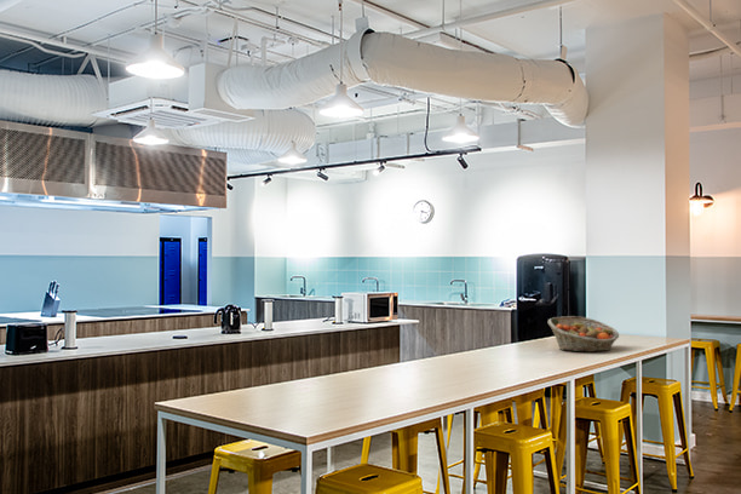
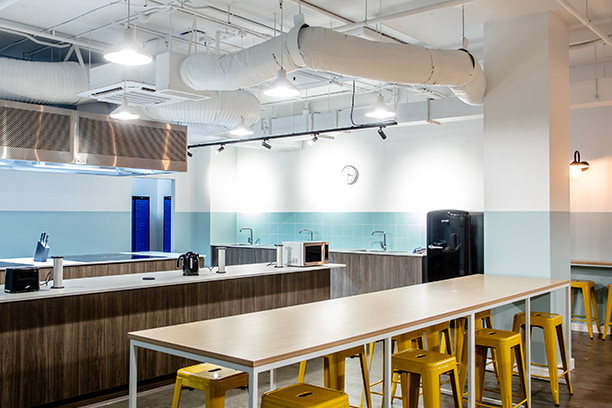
- fruit basket (582, 333)
